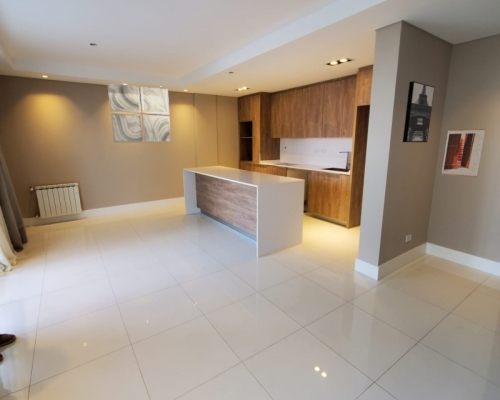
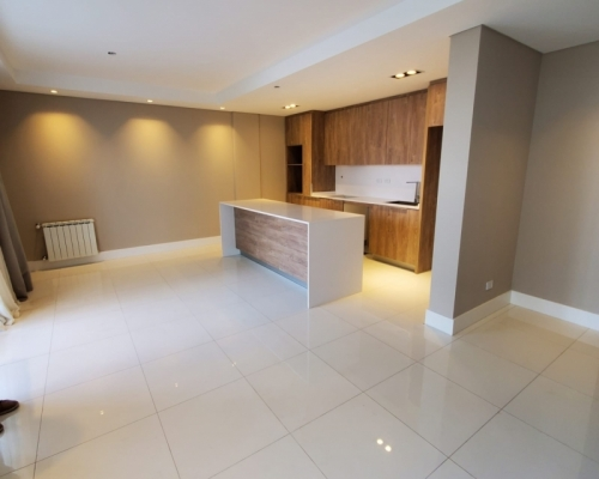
- wall art (419, 113)
- wall art (142, 112)
- wall art (462, 152)
